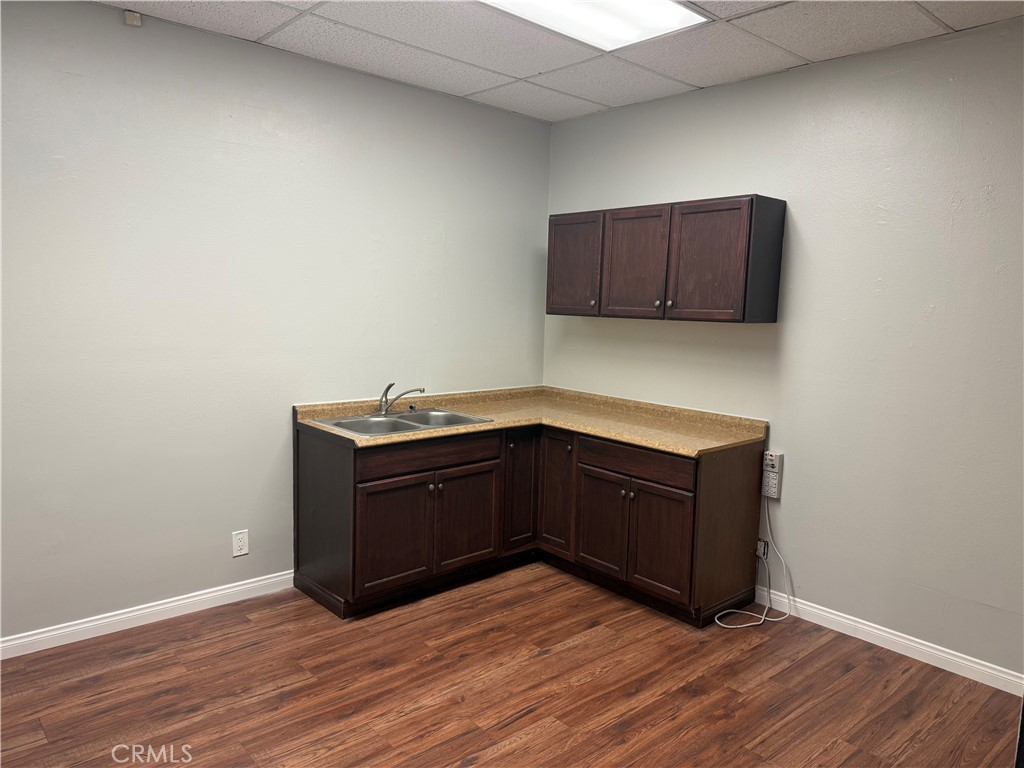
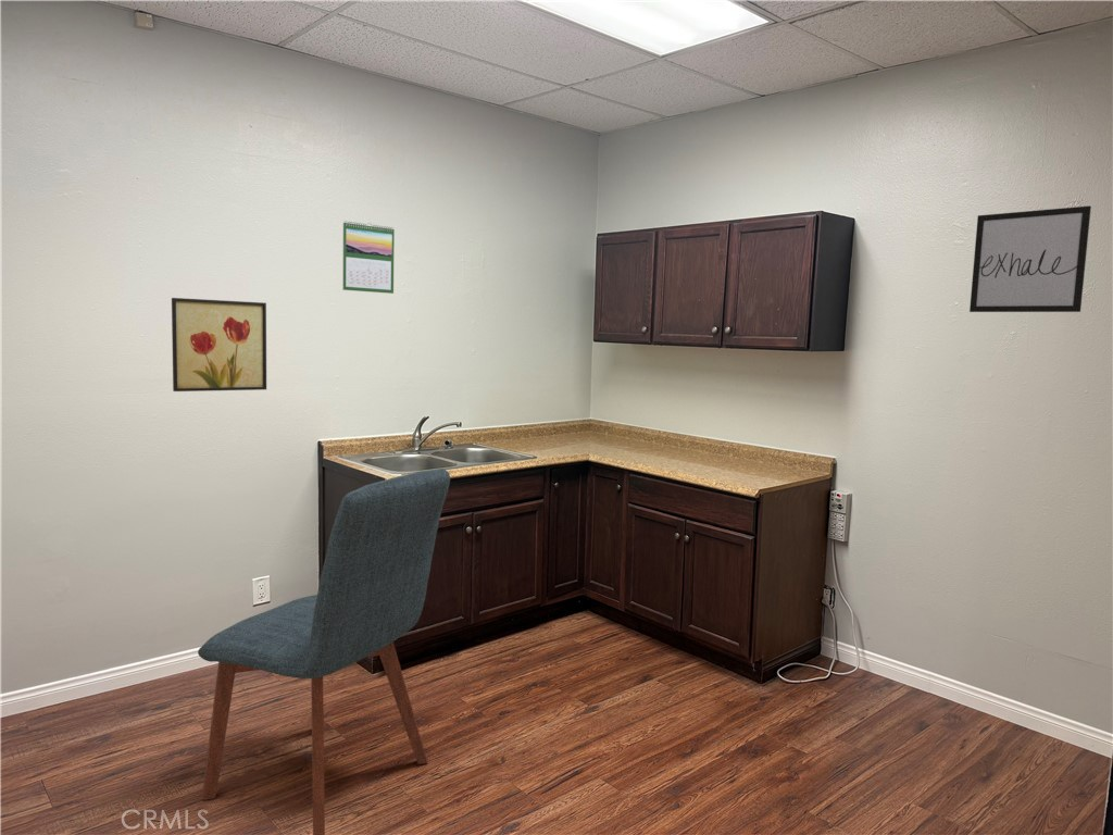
+ wall art (1027, 261)
+ calendar (368, 257)
+ chair (329, 628)
+ wall art (220, 345)
